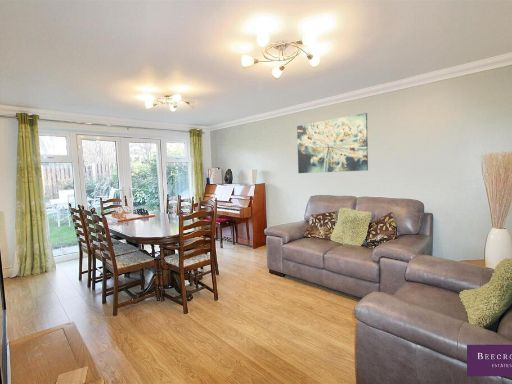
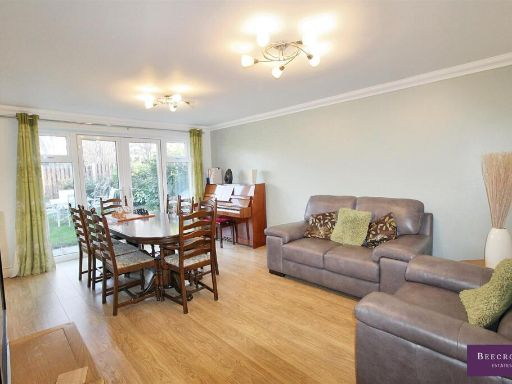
- wall art (329, 146)
